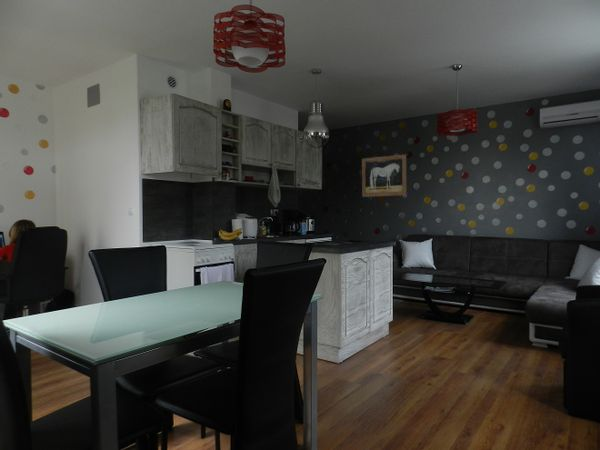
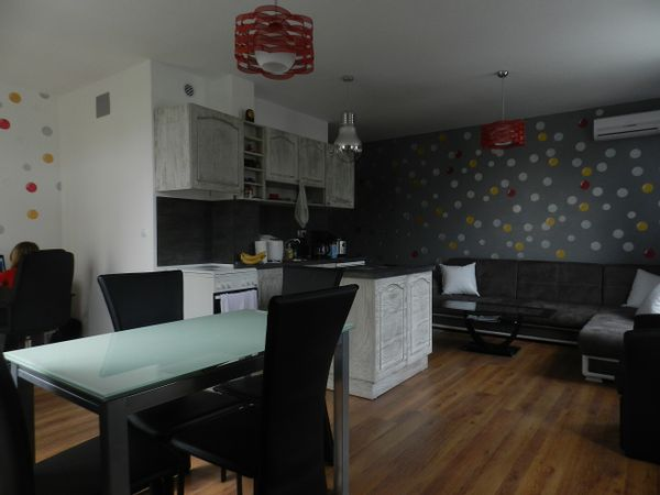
- wall art (383, 176)
